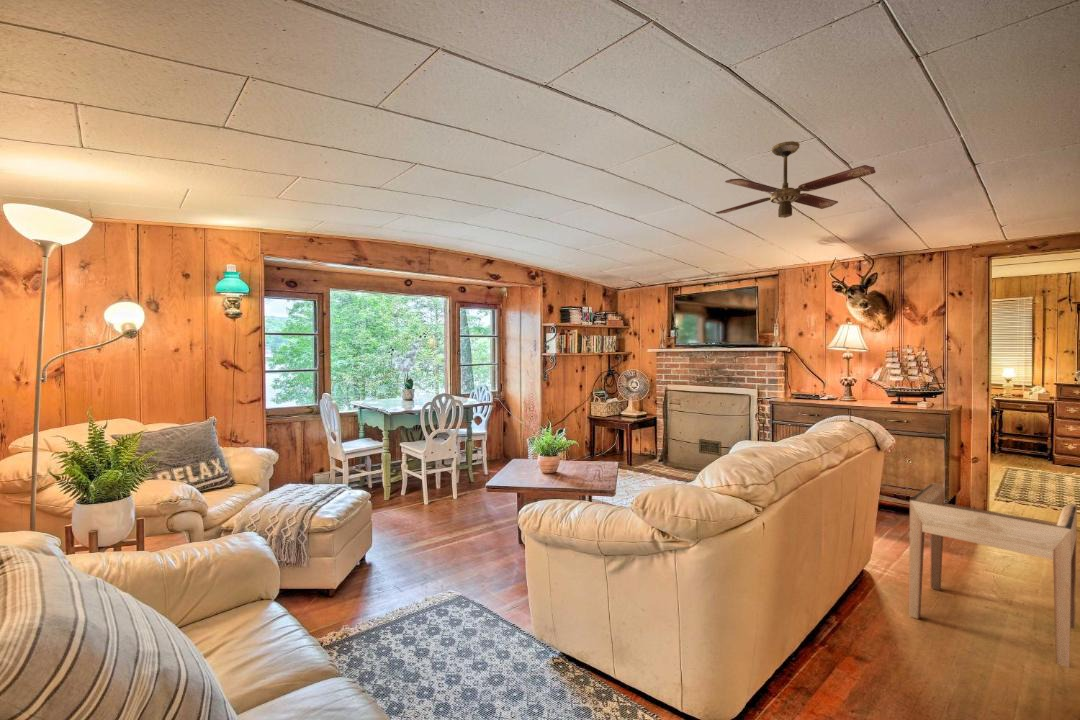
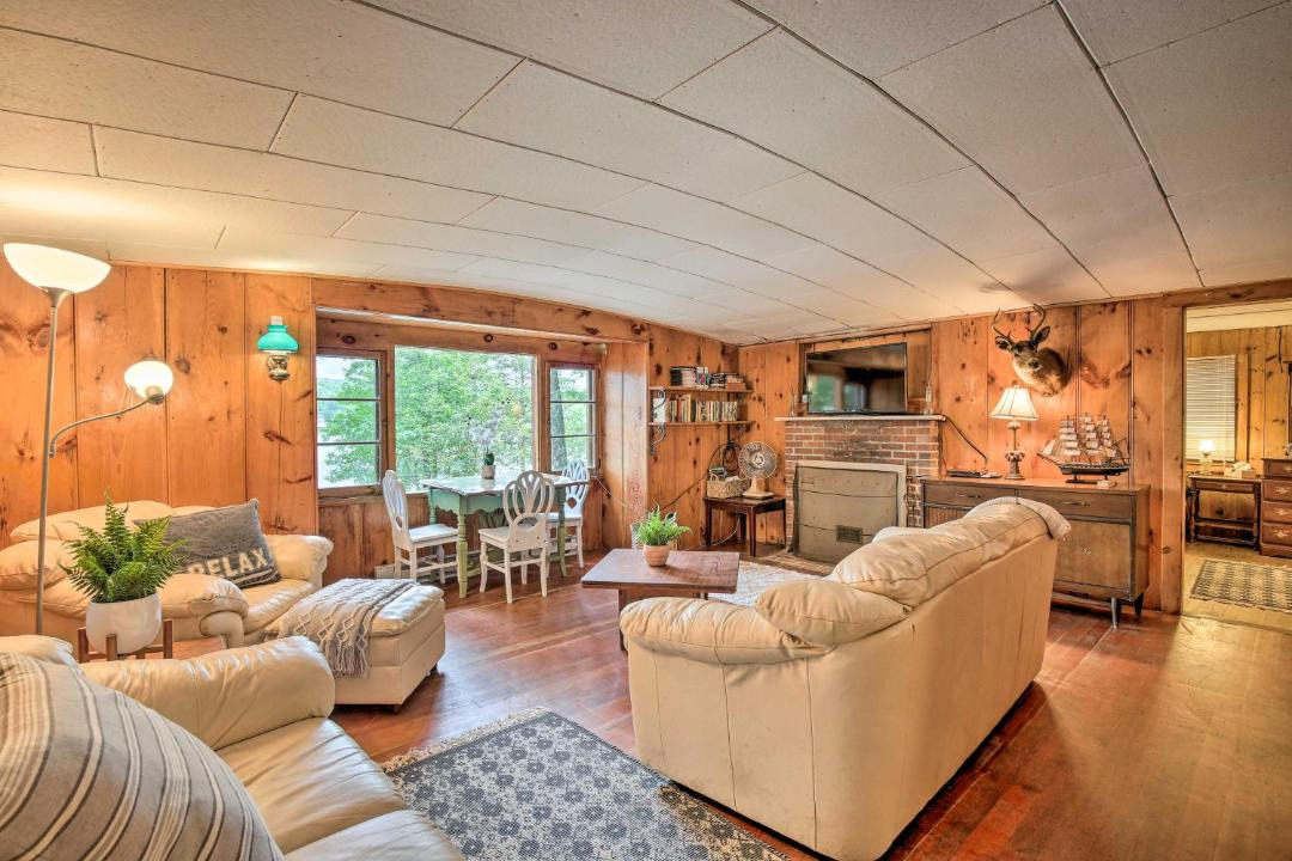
- ceiling fan (785, 182)
- side table (996, 547)
